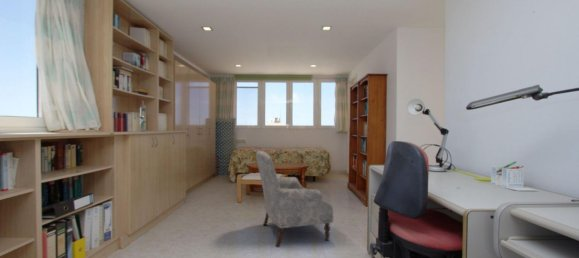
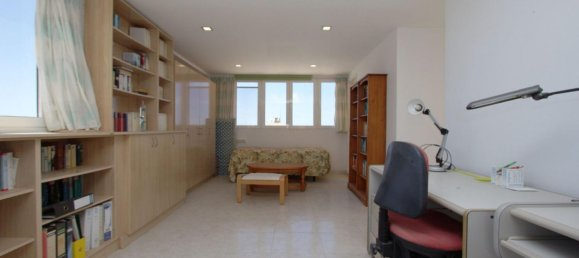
- armchair (289, 191)
